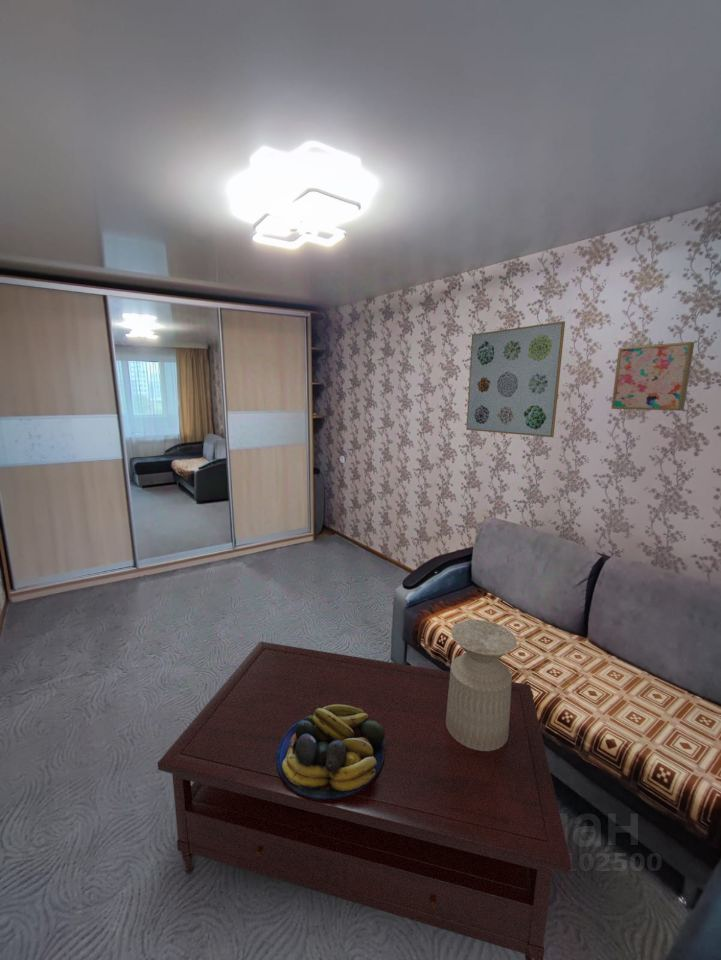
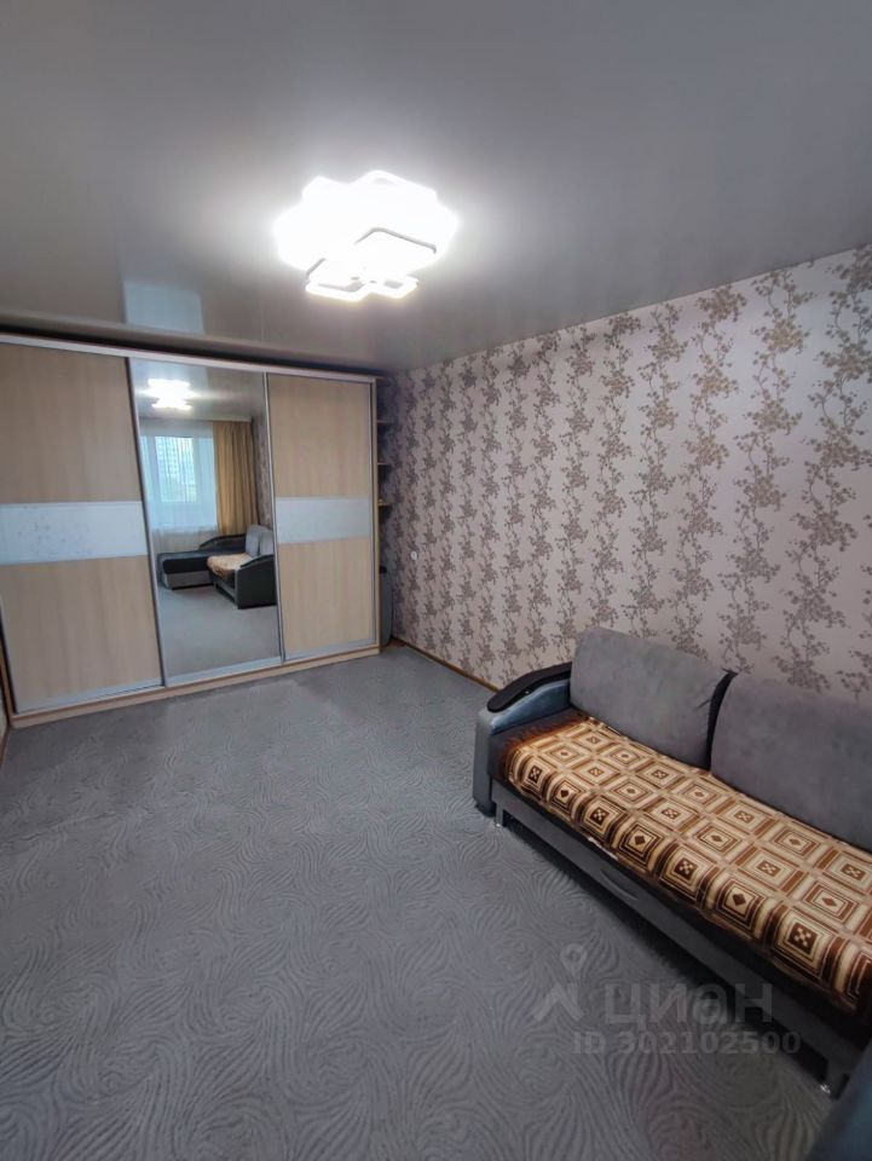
- wall art (650, 377)
- fruit bowl (330, 734)
- wall art (509, 382)
- coffee table (373, 779)
- side table (479, 681)
